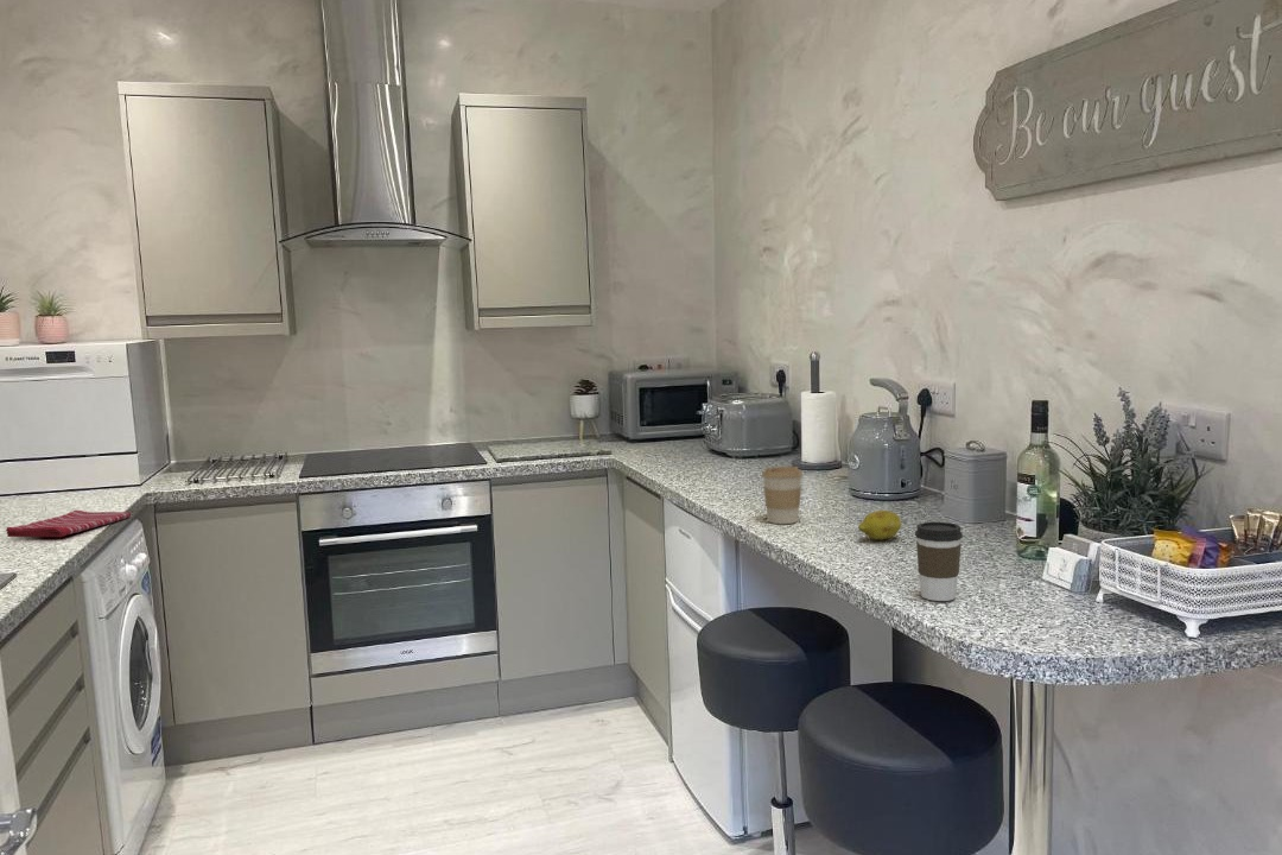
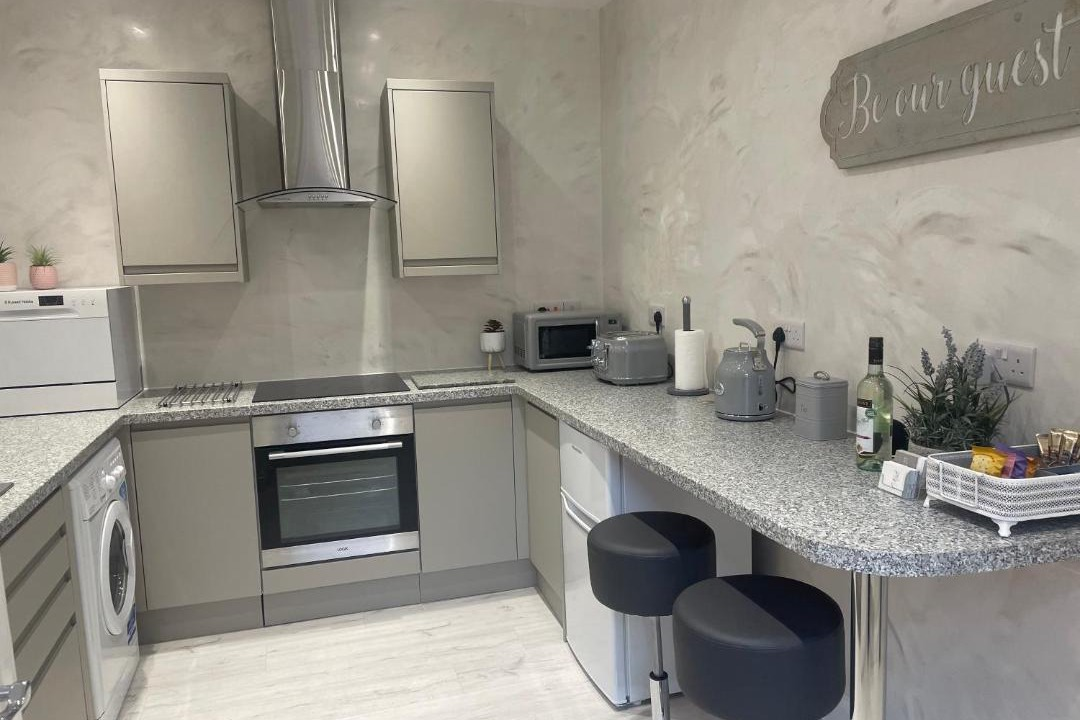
- coffee cup (782, 493)
- coffee cup (938, 560)
- fruit (880, 525)
- dish towel (69, 522)
